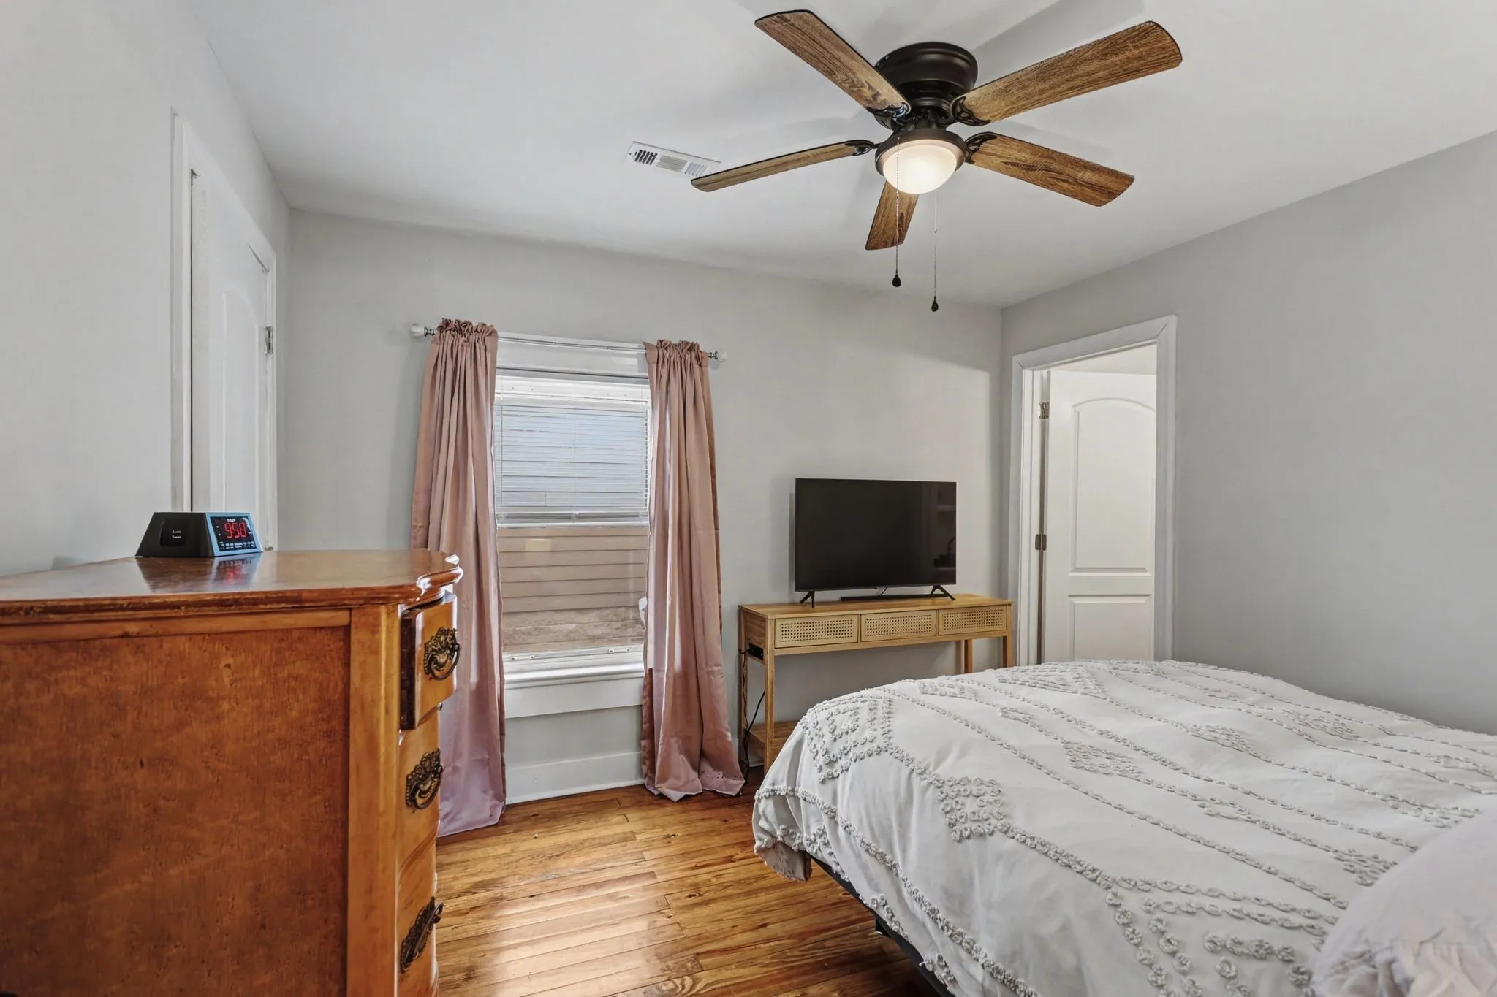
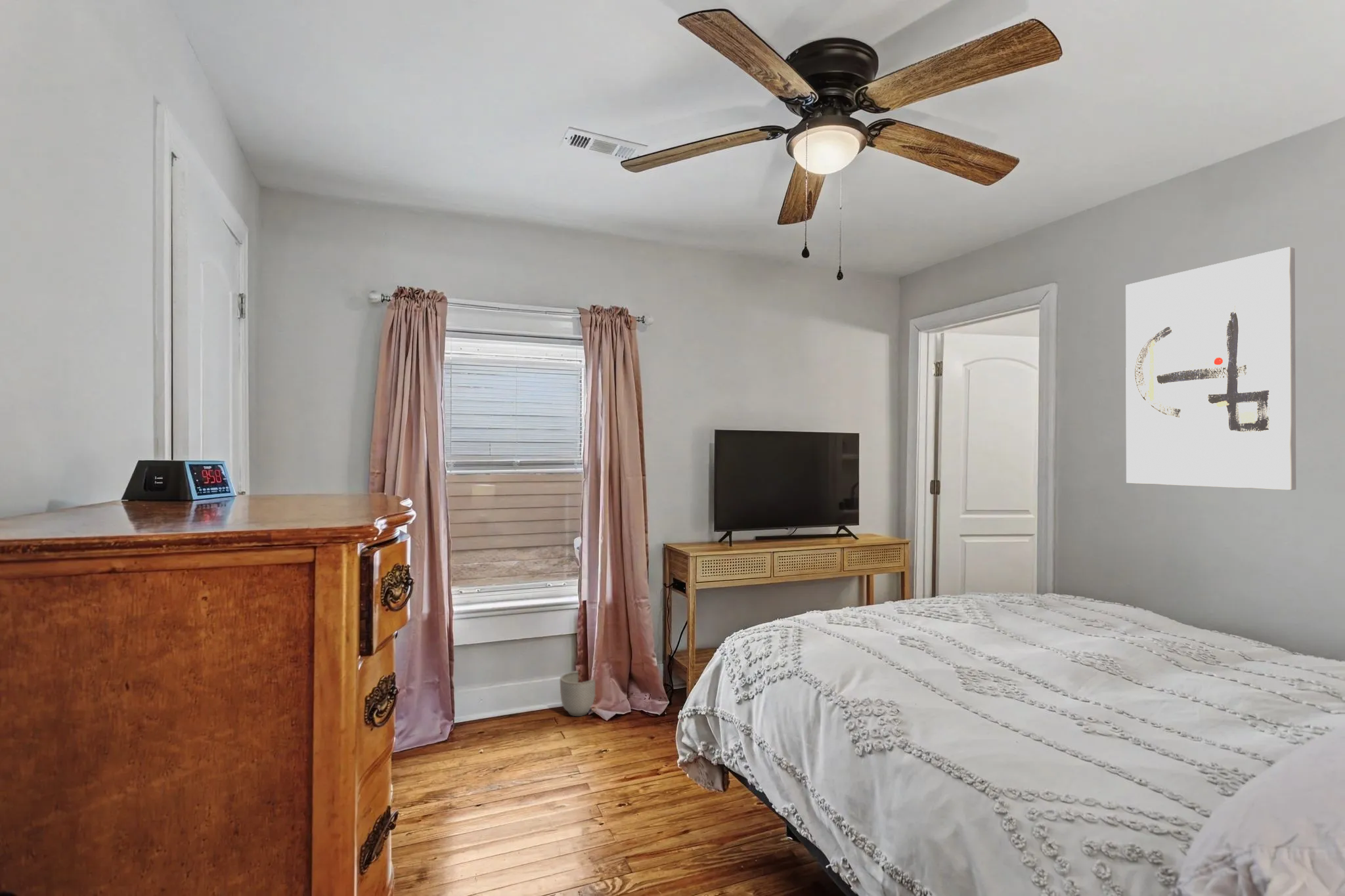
+ planter (578, 694)
+ wall art (1202, 377)
